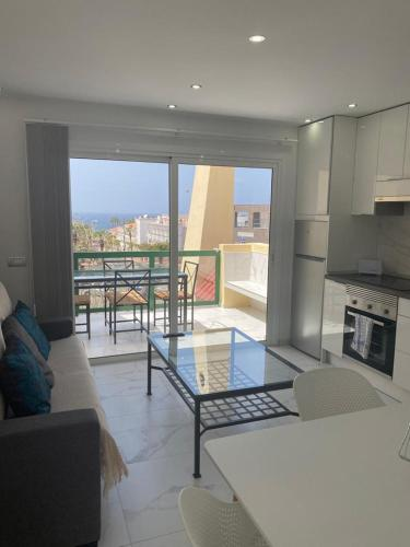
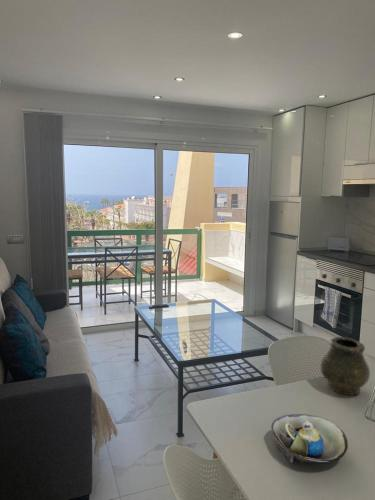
+ vase (345, 365)
+ decorative bowl (304, 438)
